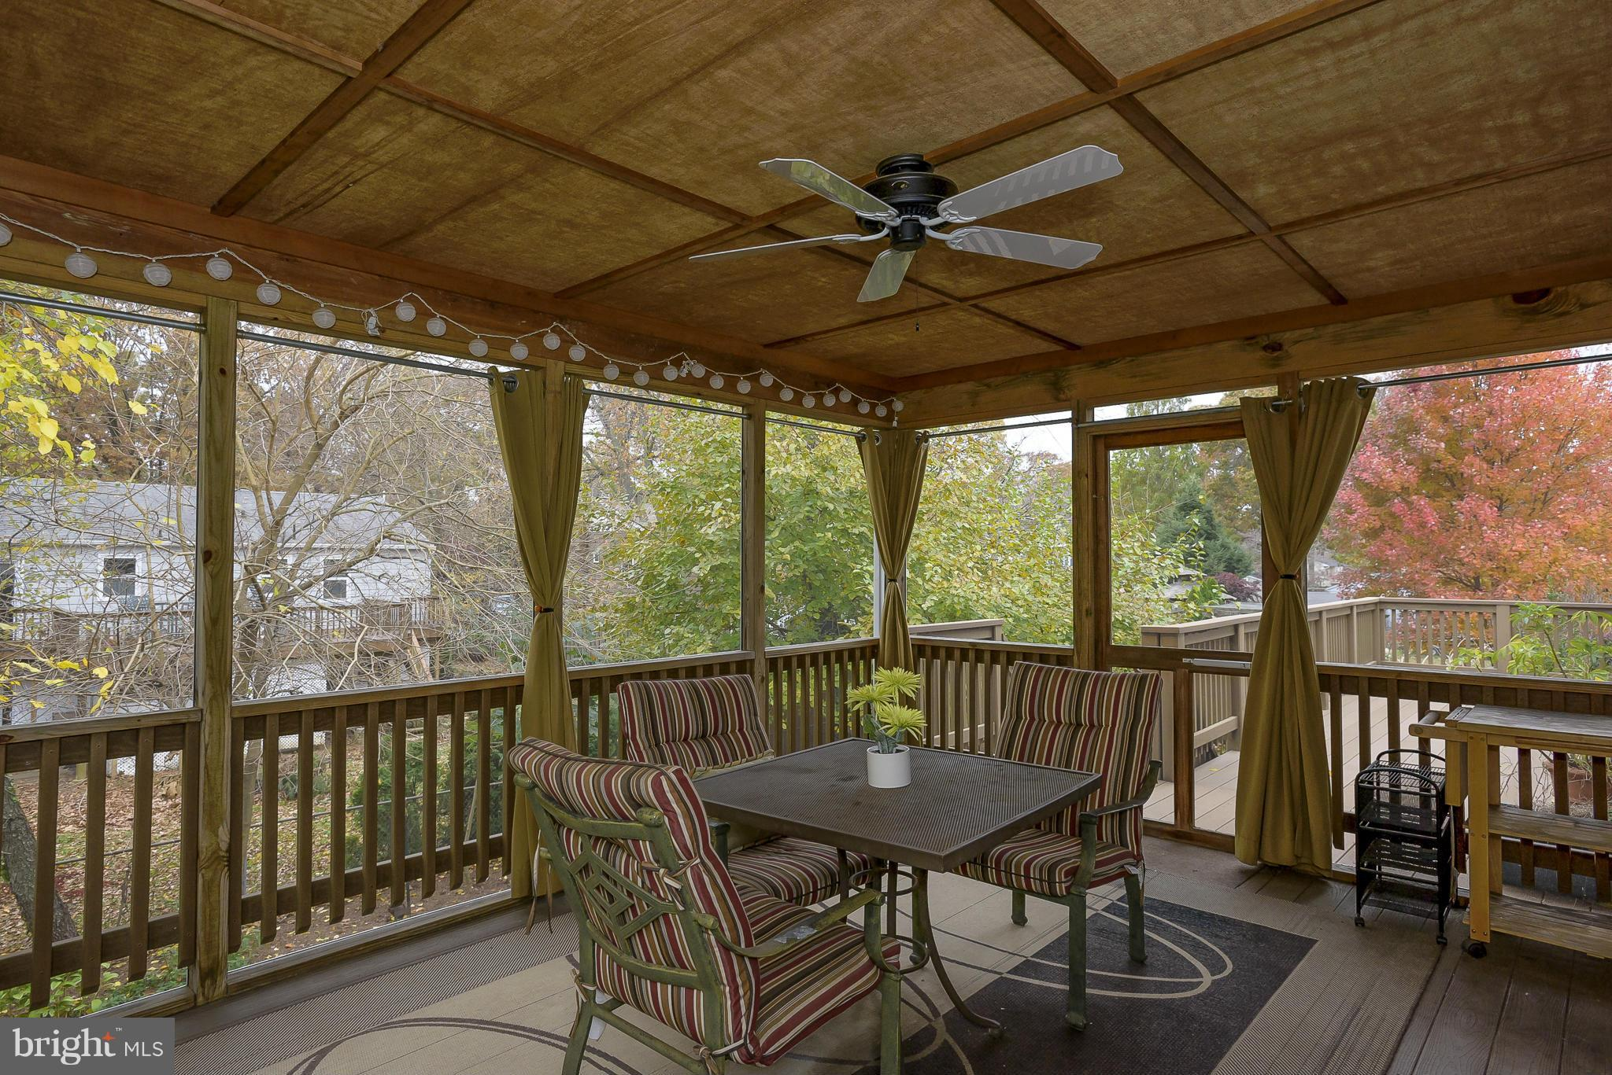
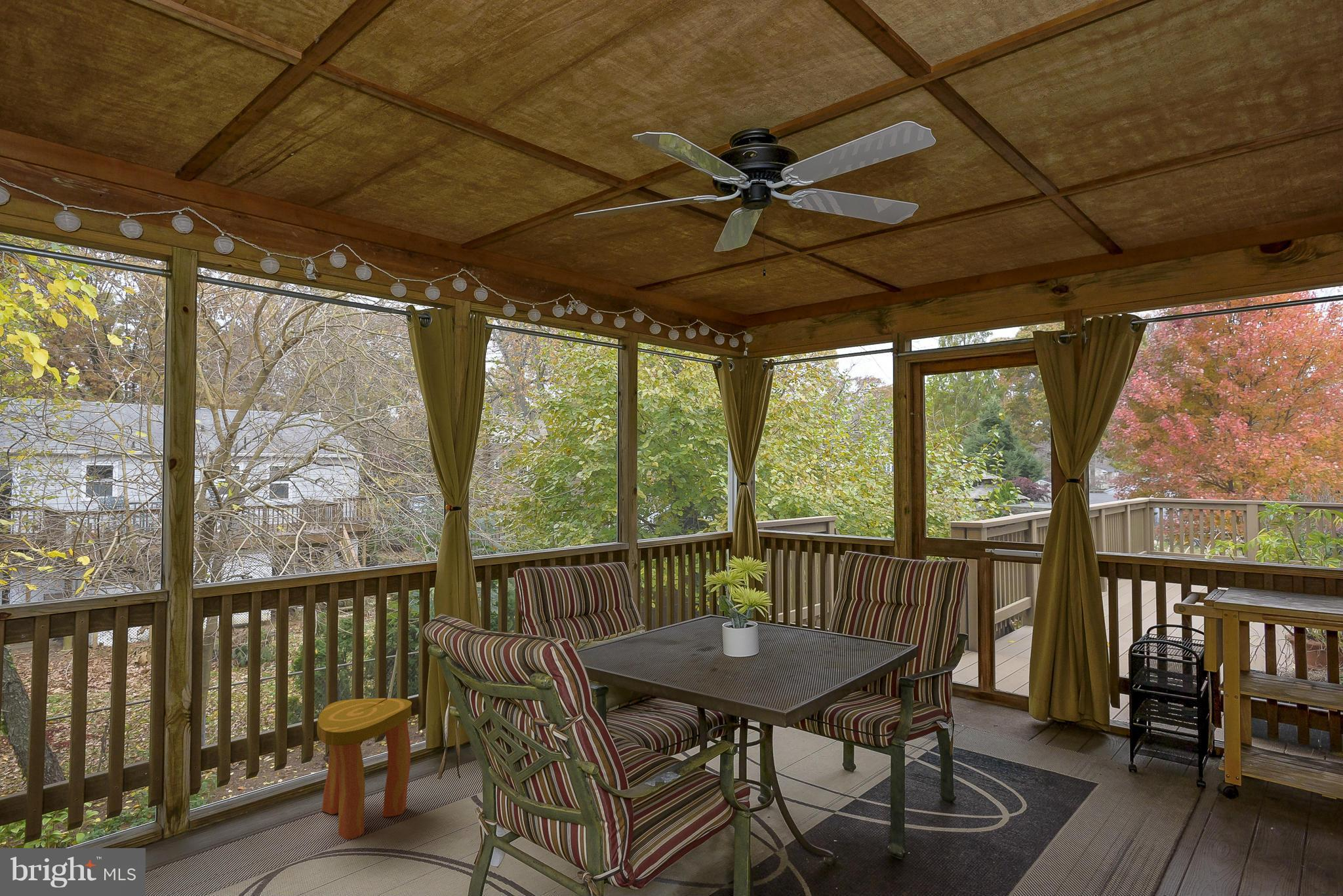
+ stool (358, 762)
